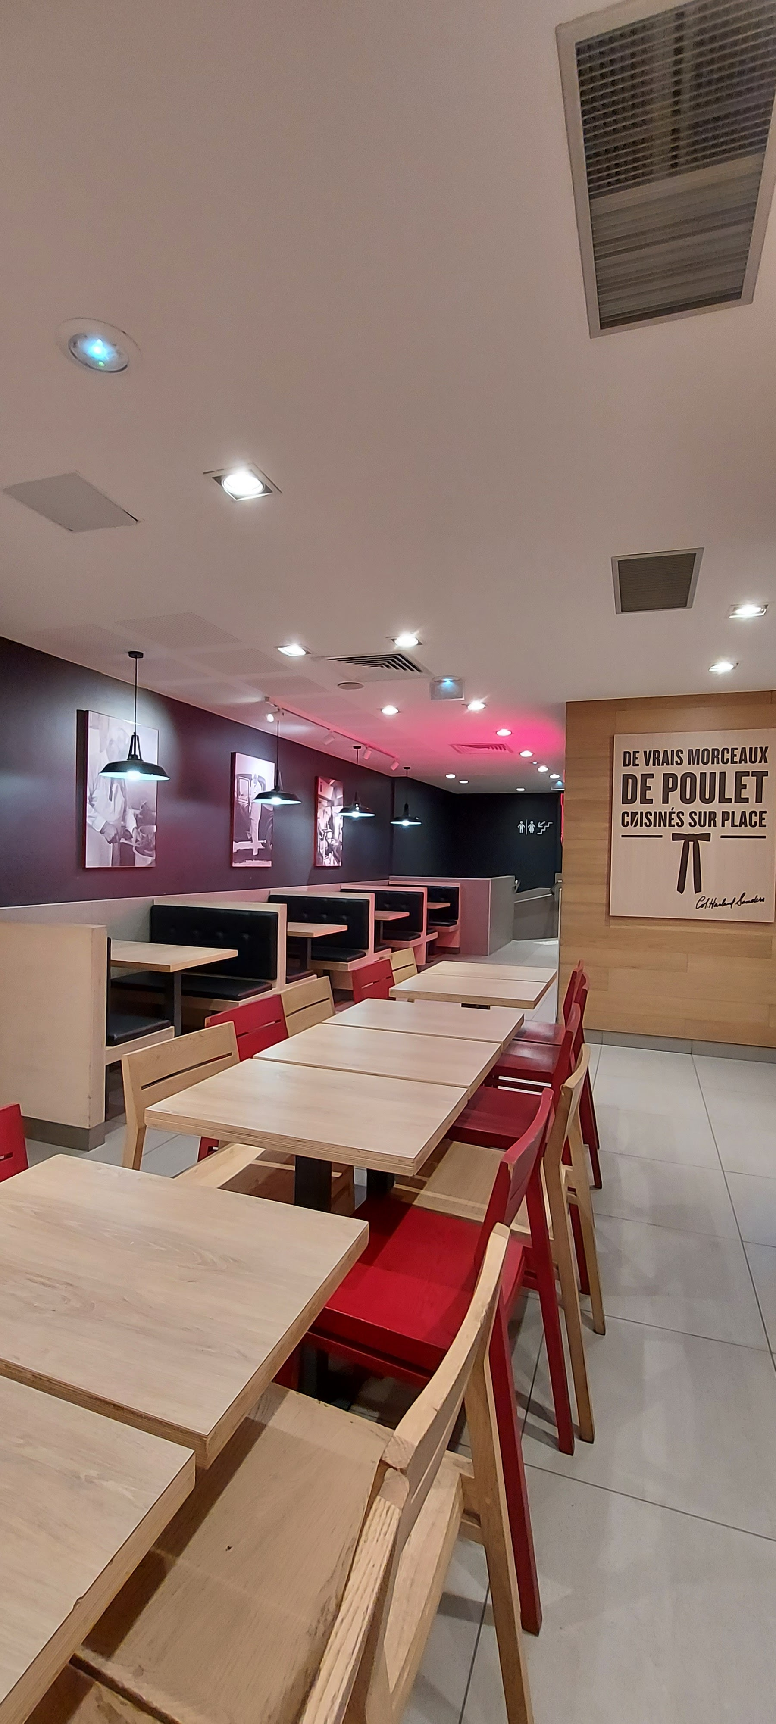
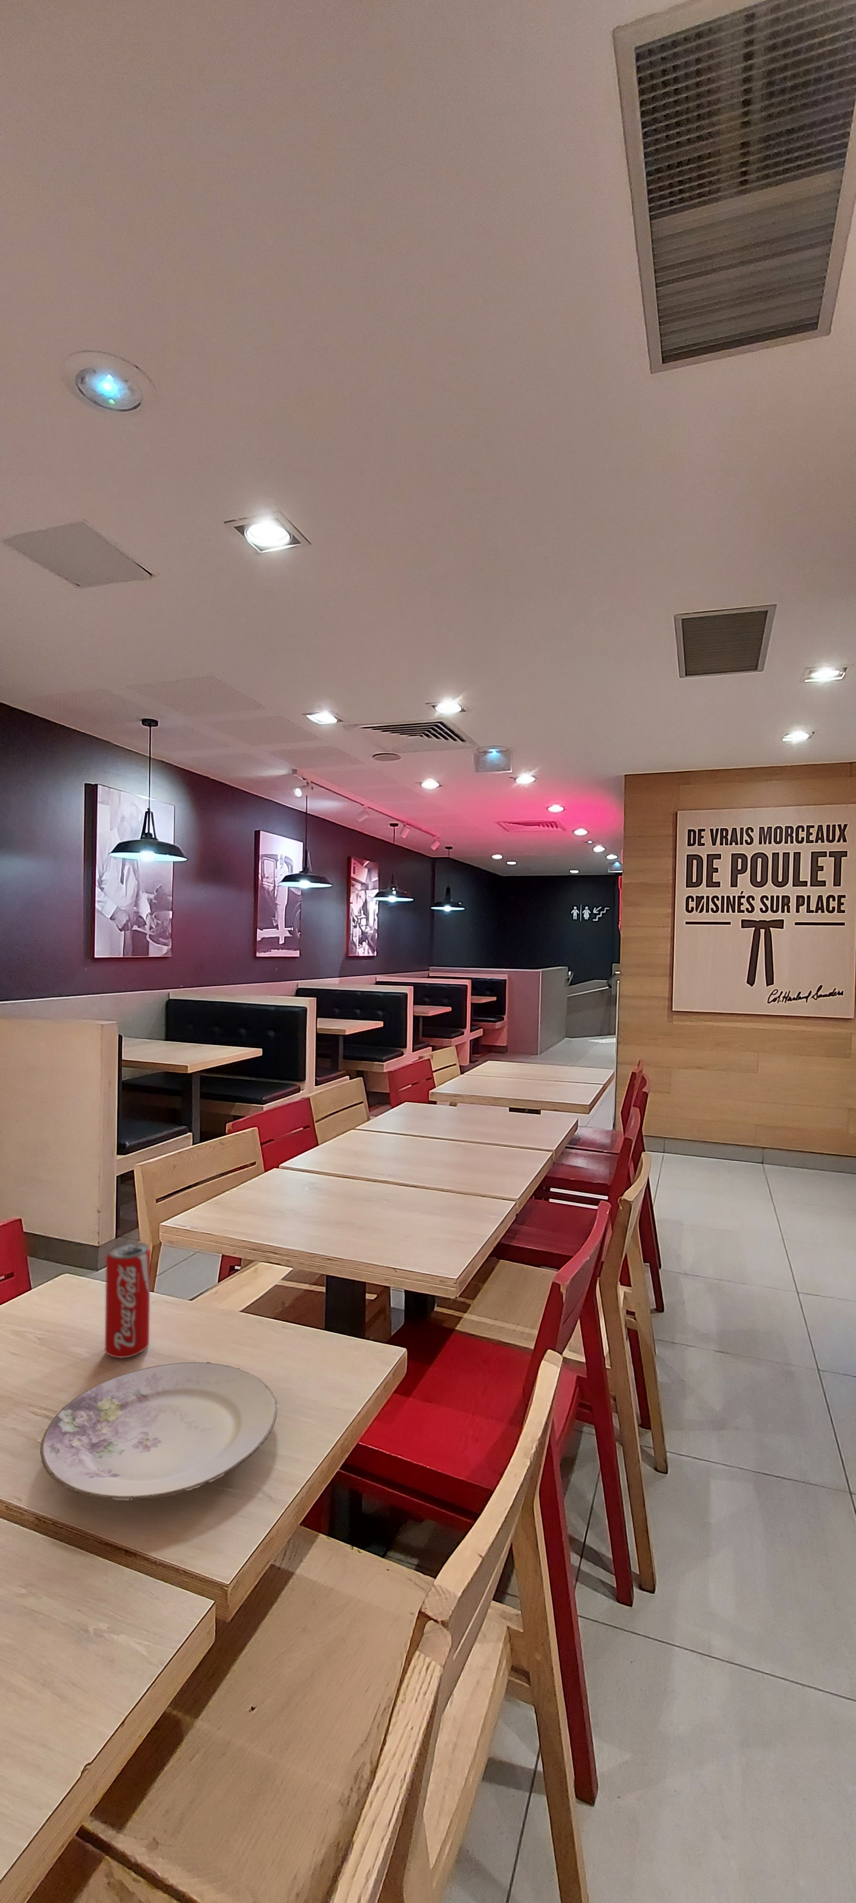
+ beverage can (129, 1300)
+ plate (164, 1432)
